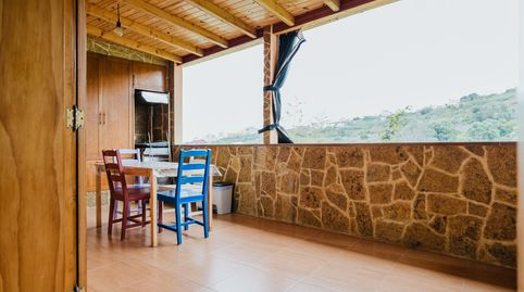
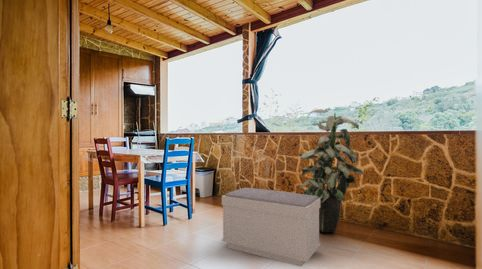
+ indoor plant (326, 169)
+ bench (270, 221)
